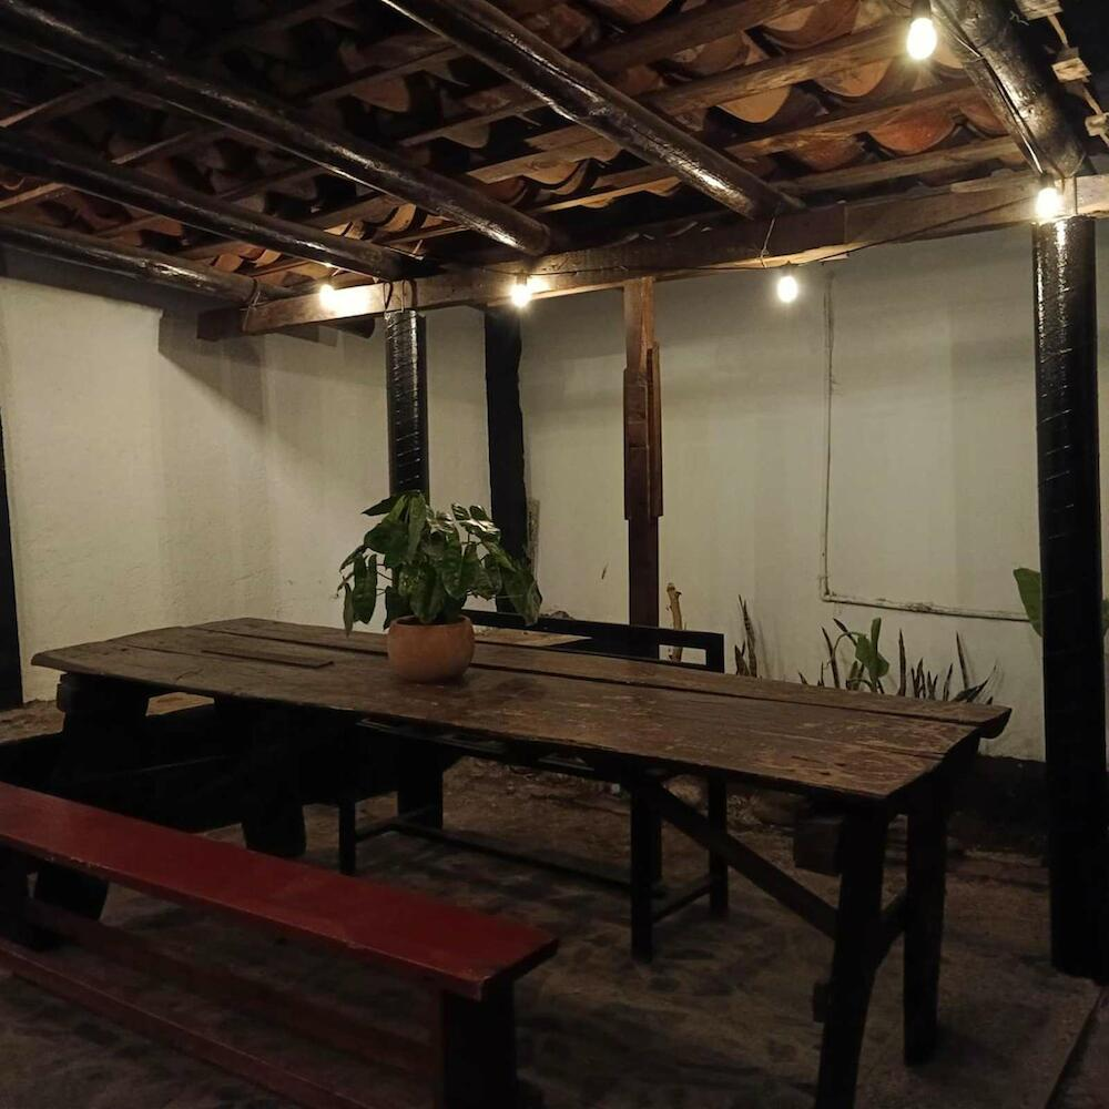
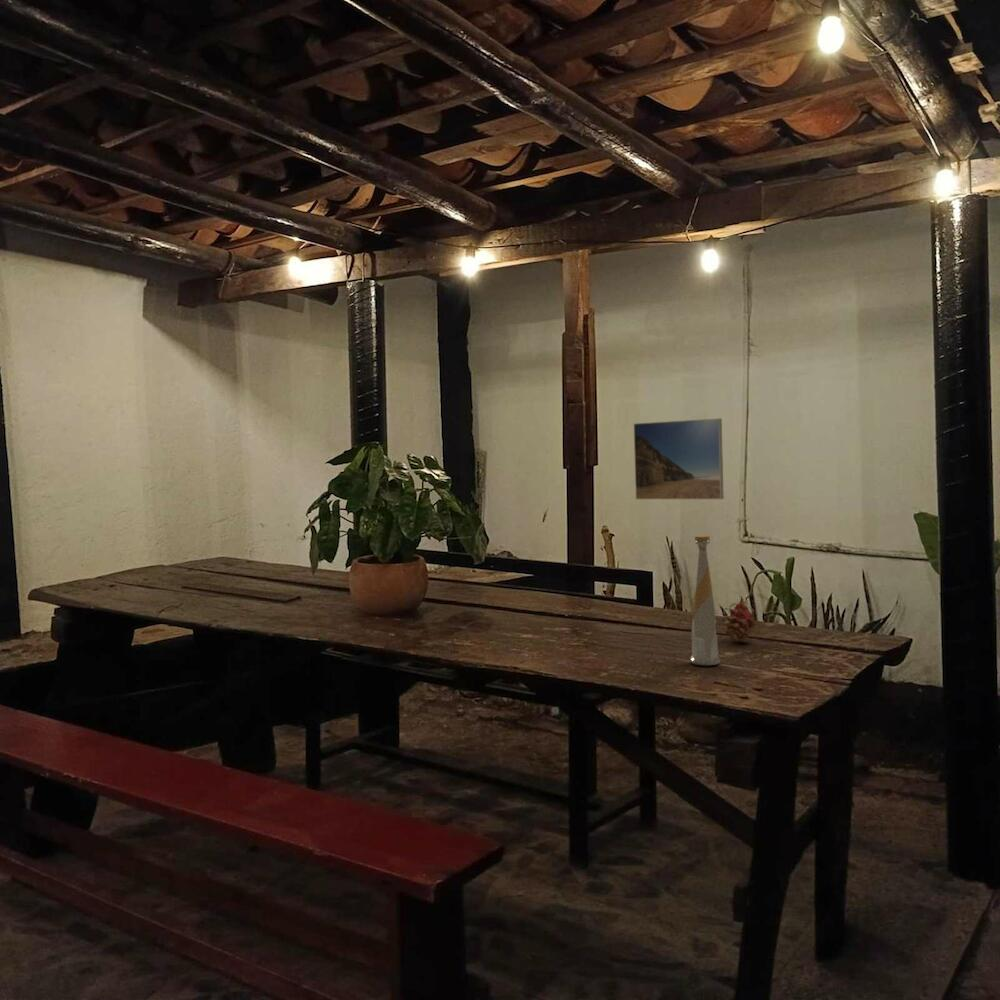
+ bottle (703, 599)
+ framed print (677, 460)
+ fruit (738, 618)
